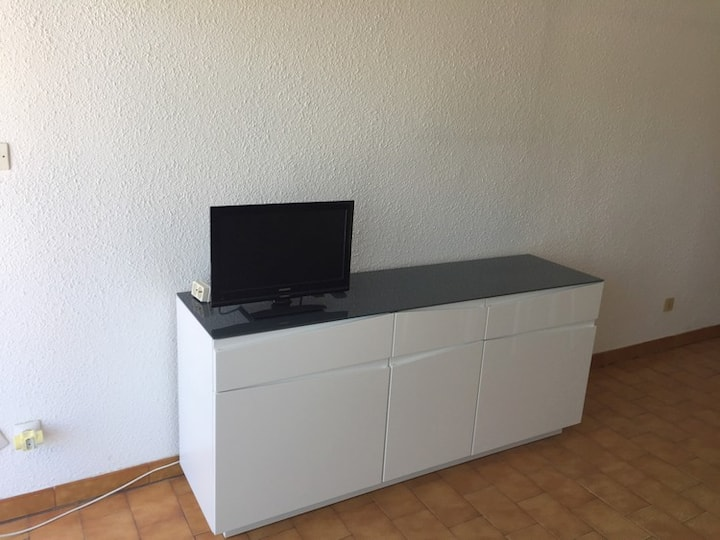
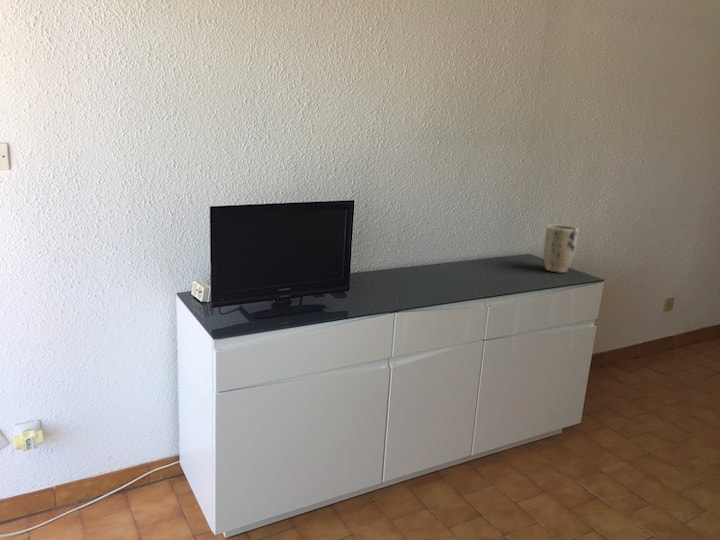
+ plant pot (559, 248)
